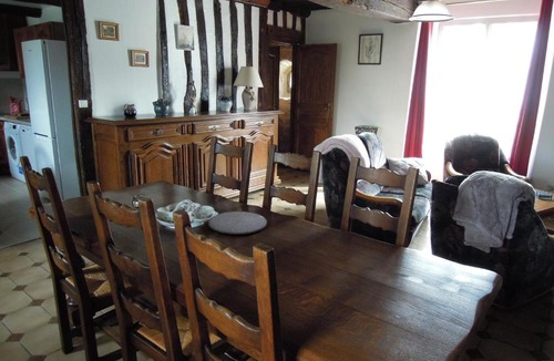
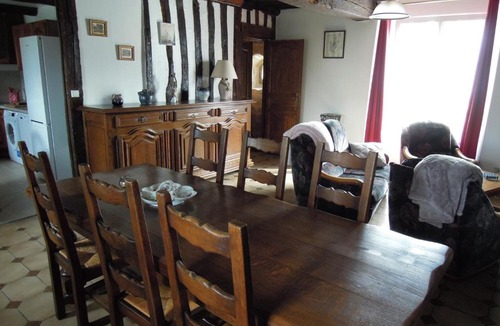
- plate (237, 221)
